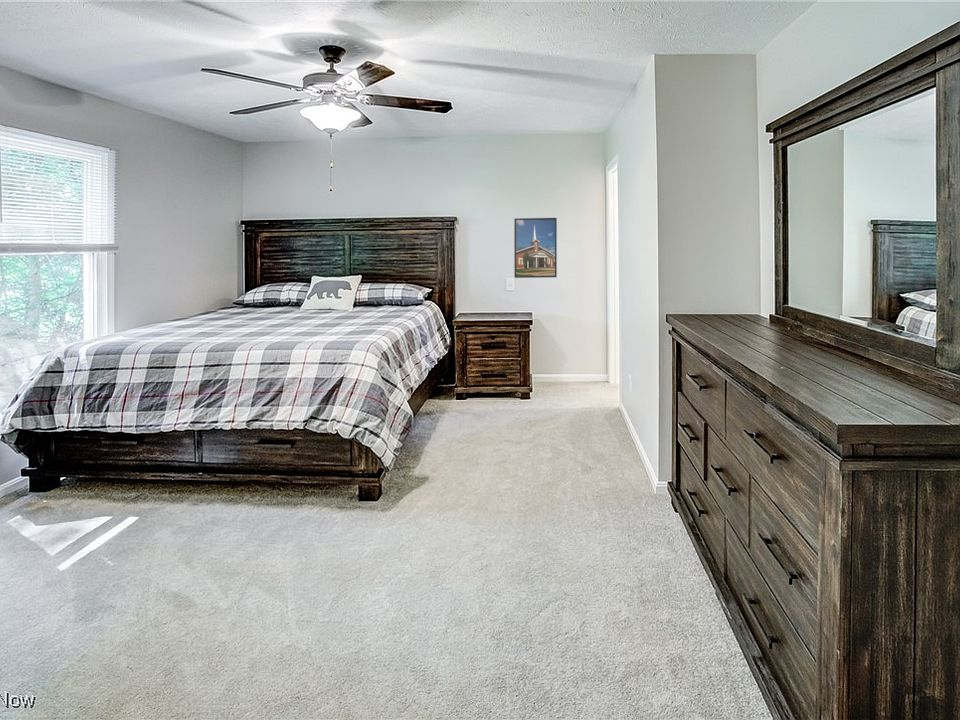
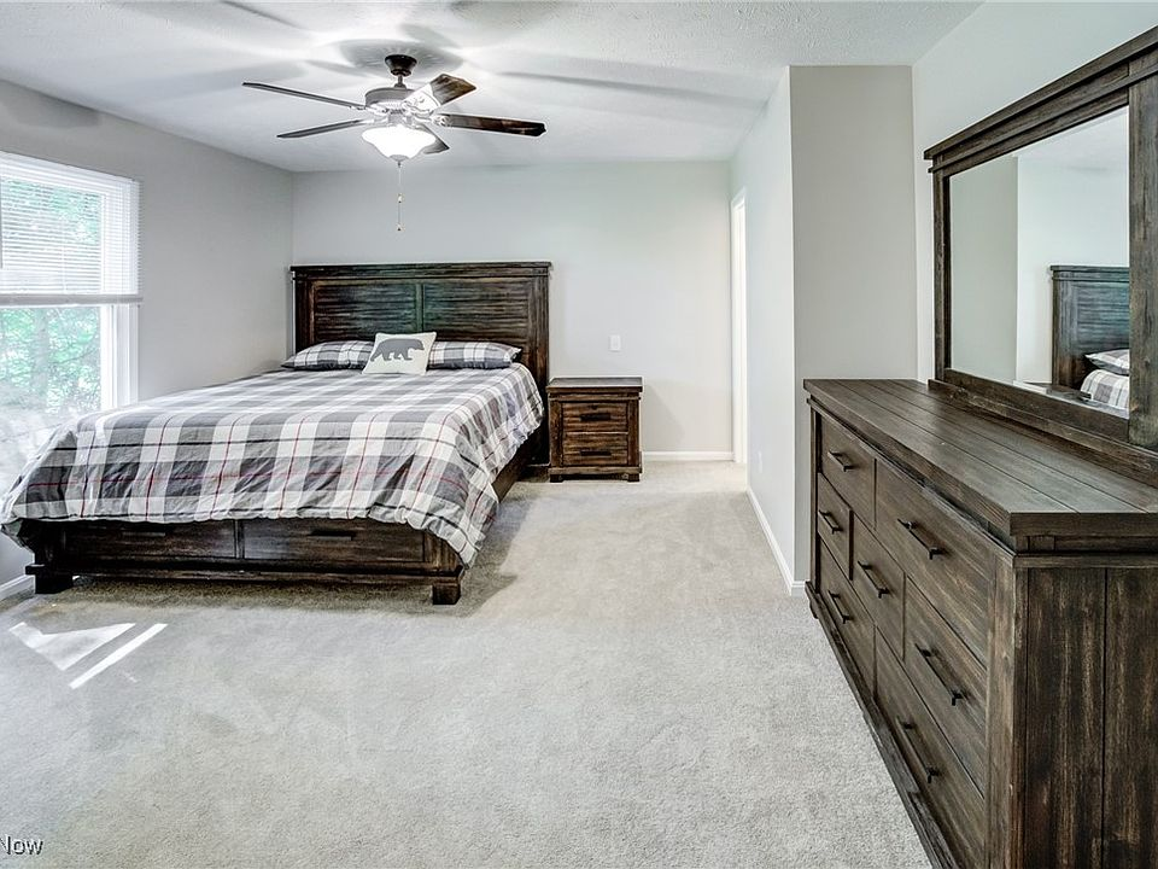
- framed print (535, 247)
